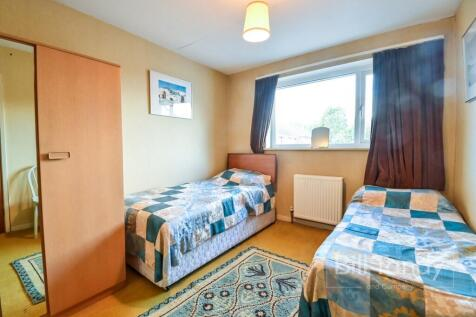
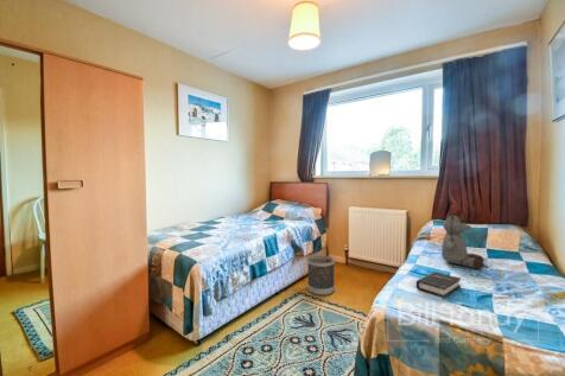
+ hardback book (438, 282)
+ wastebasket (320, 274)
+ stuffed bear (462, 237)
